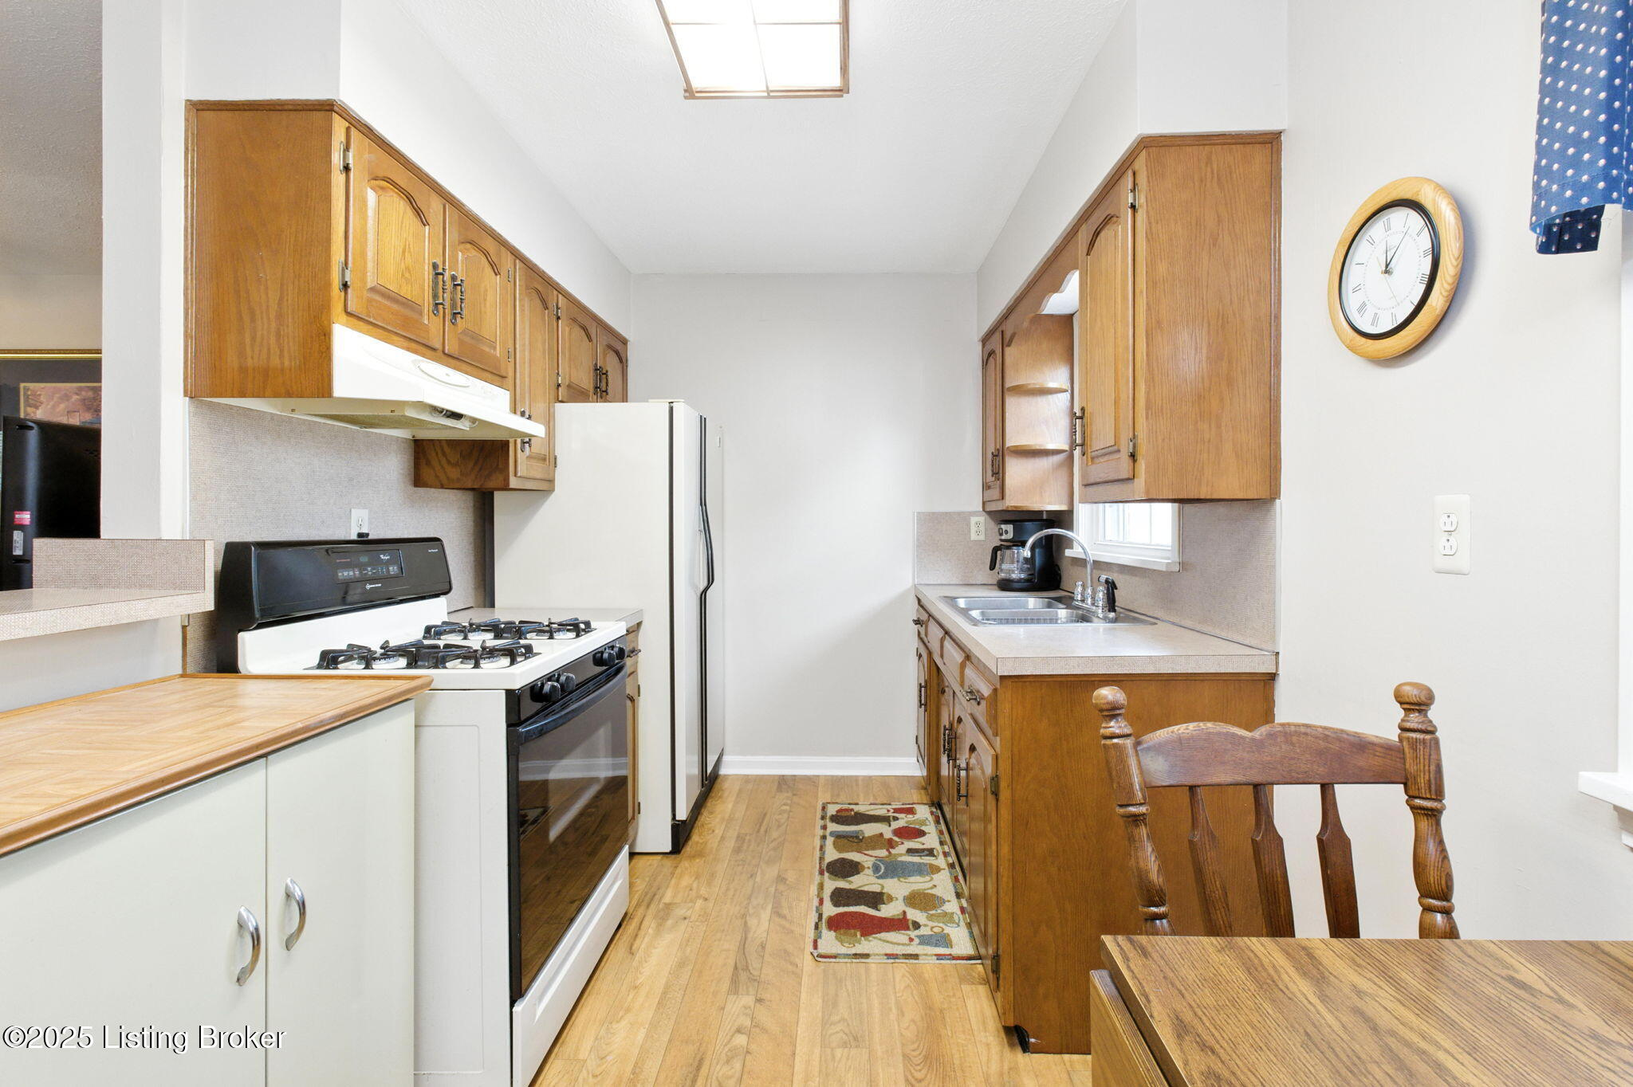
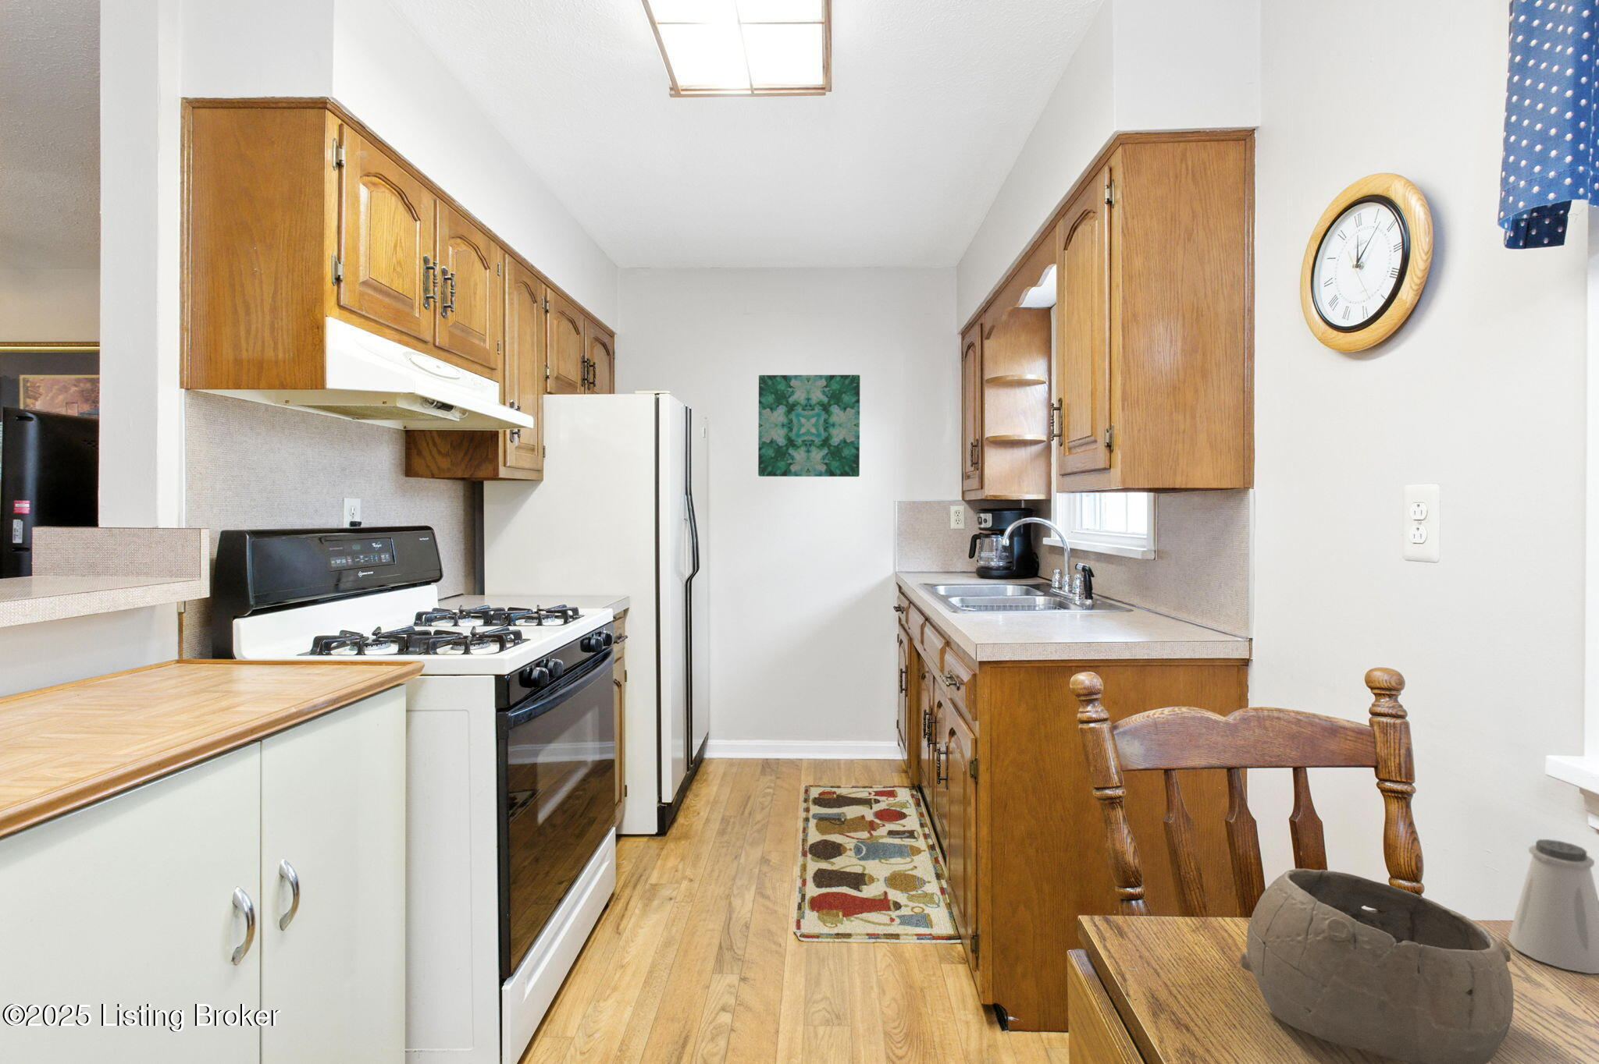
+ bowl (1372, 954)
+ saltshaker (1560, 899)
+ wall art (809, 426)
